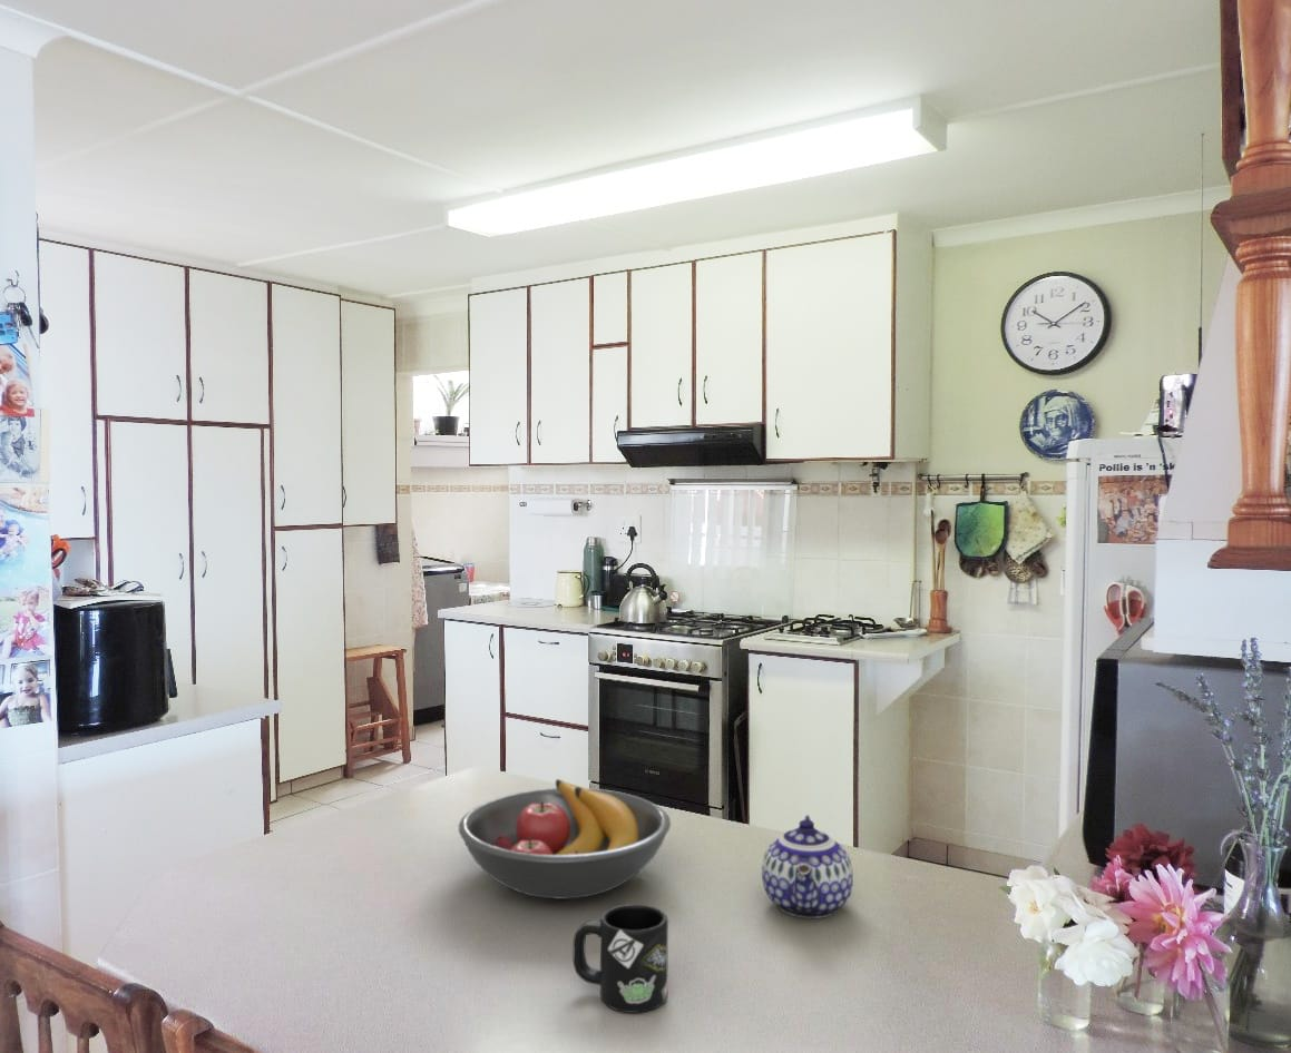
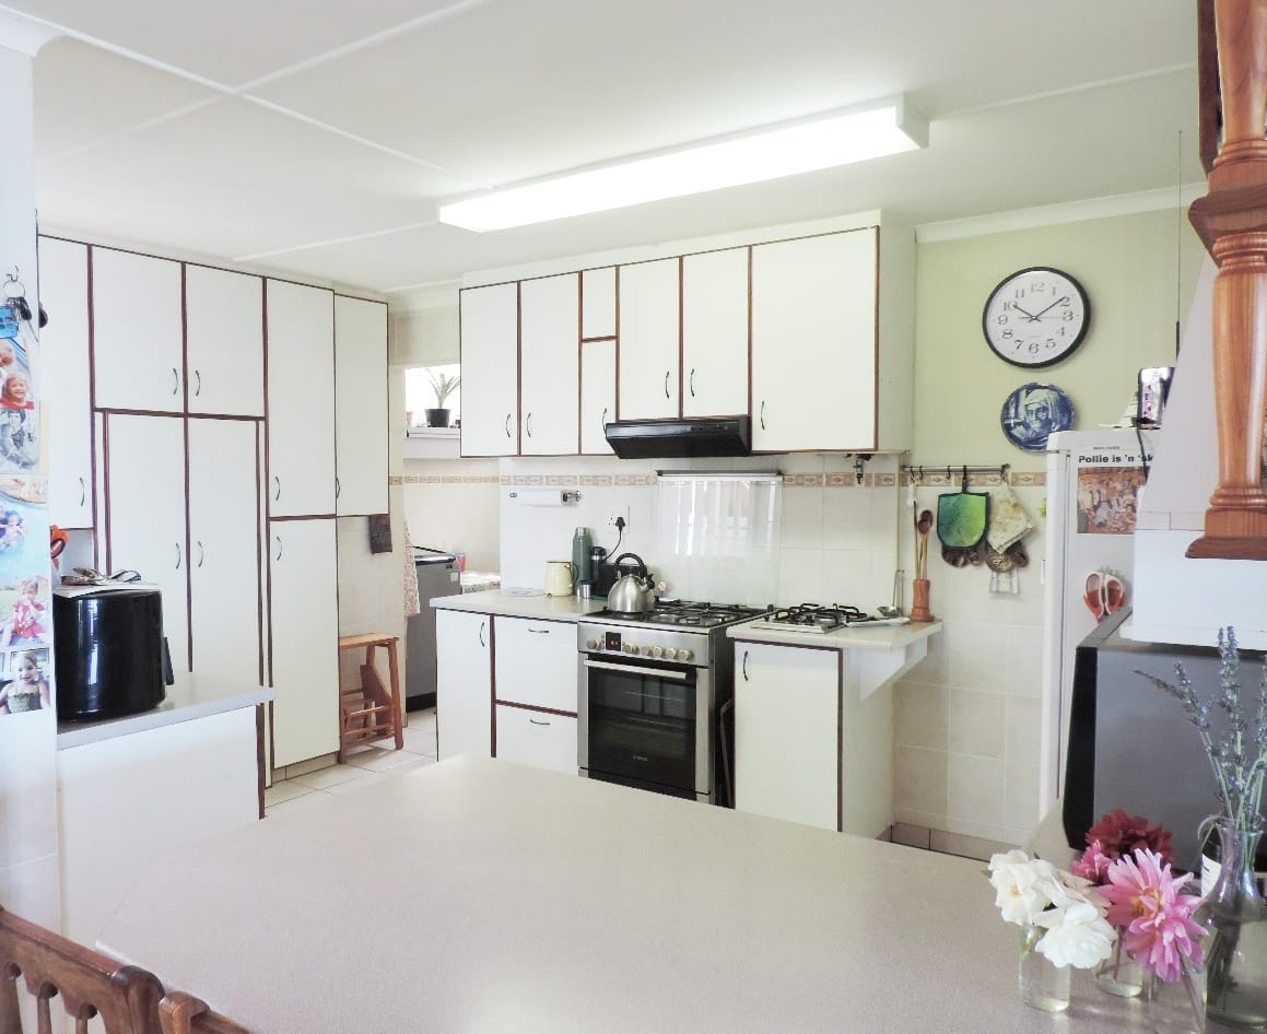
- teapot (806, 862)
- mug (619, 954)
- fruit bowl (565, 840)
